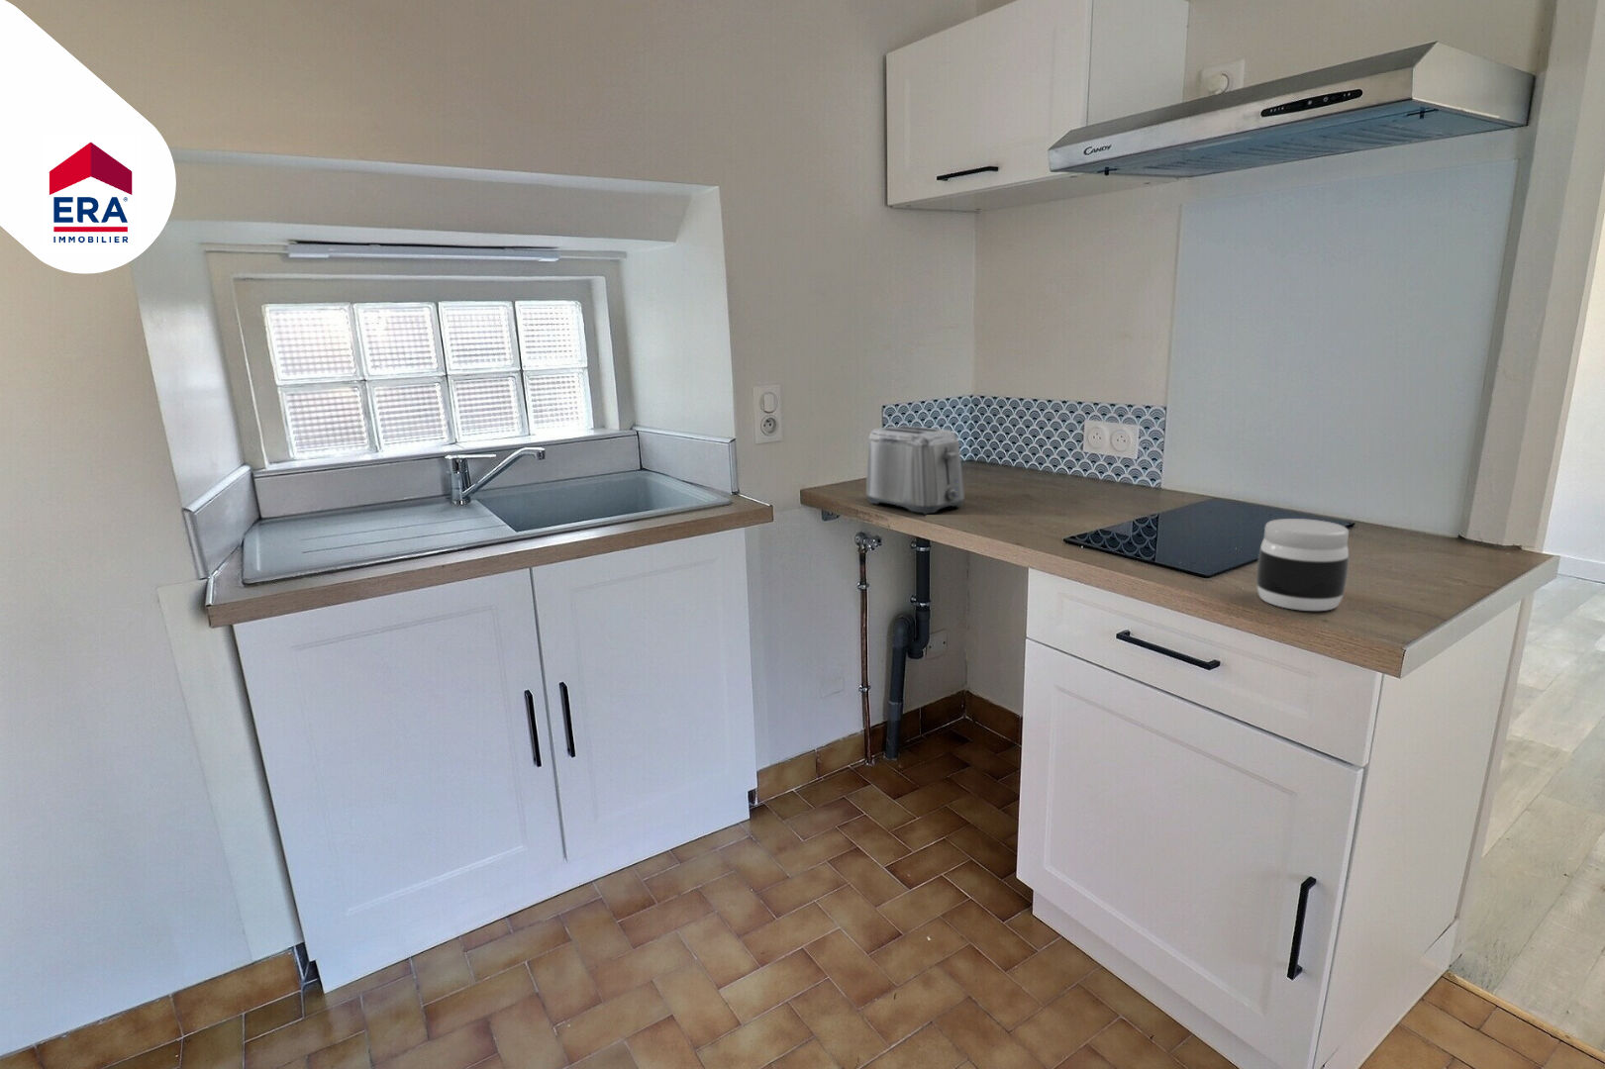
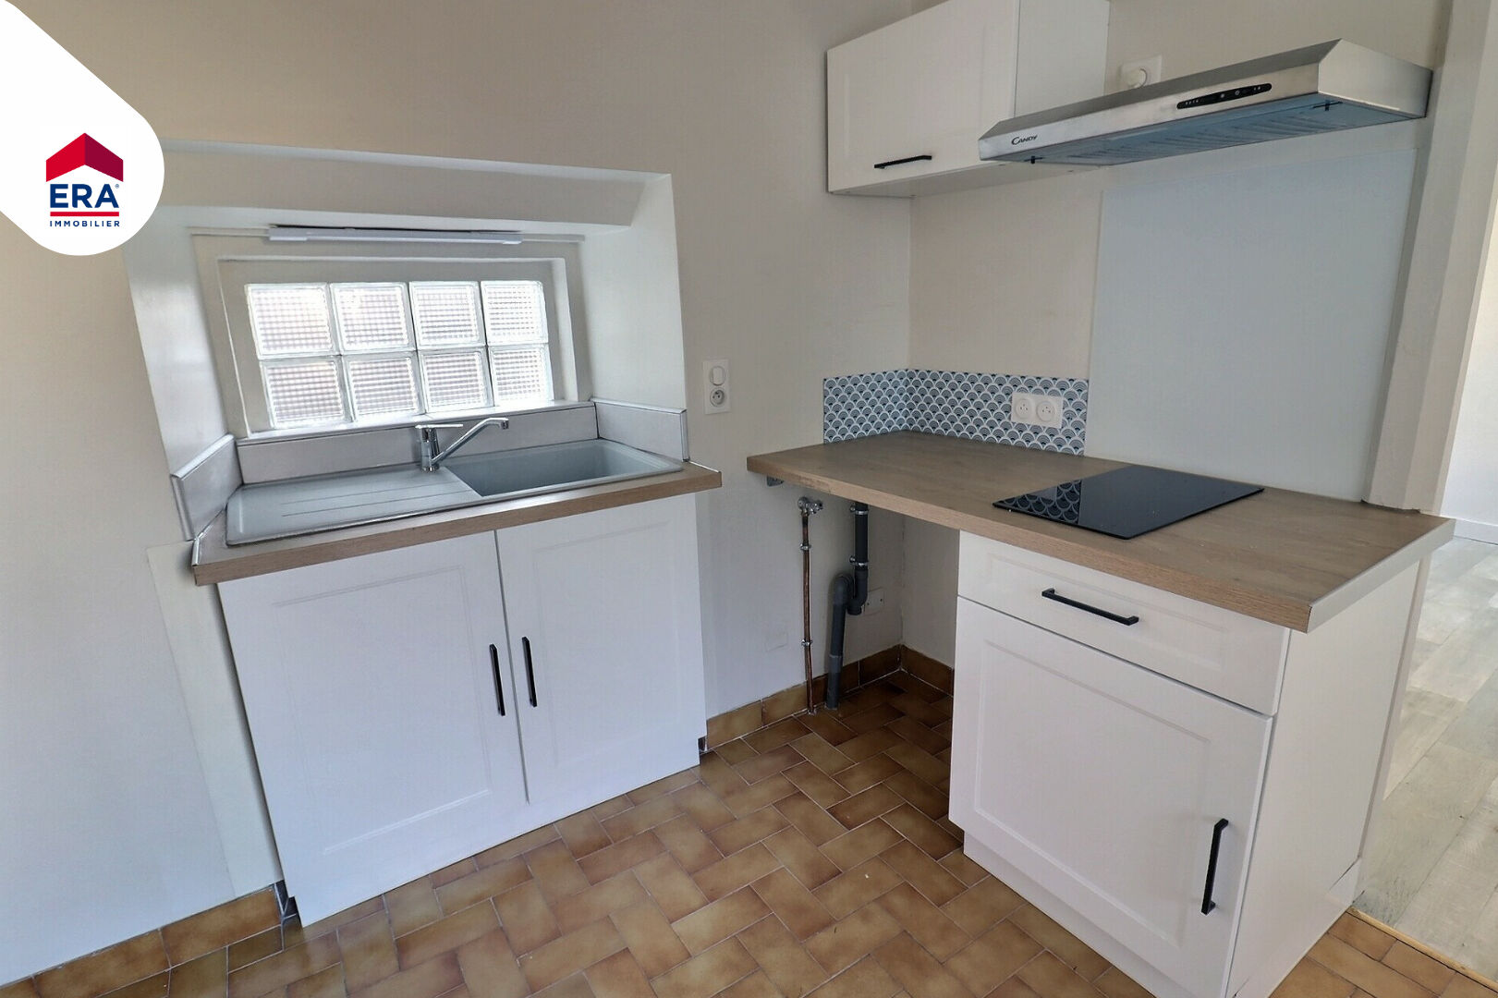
- jar (1302, 563)
- toaster (910, 466)
